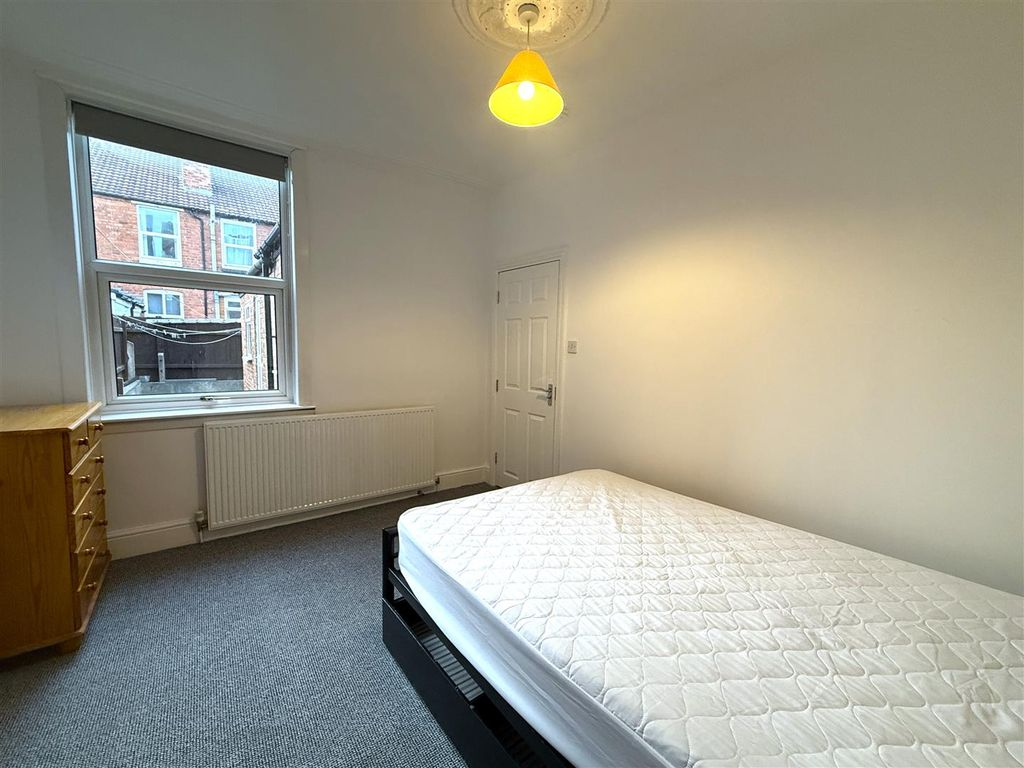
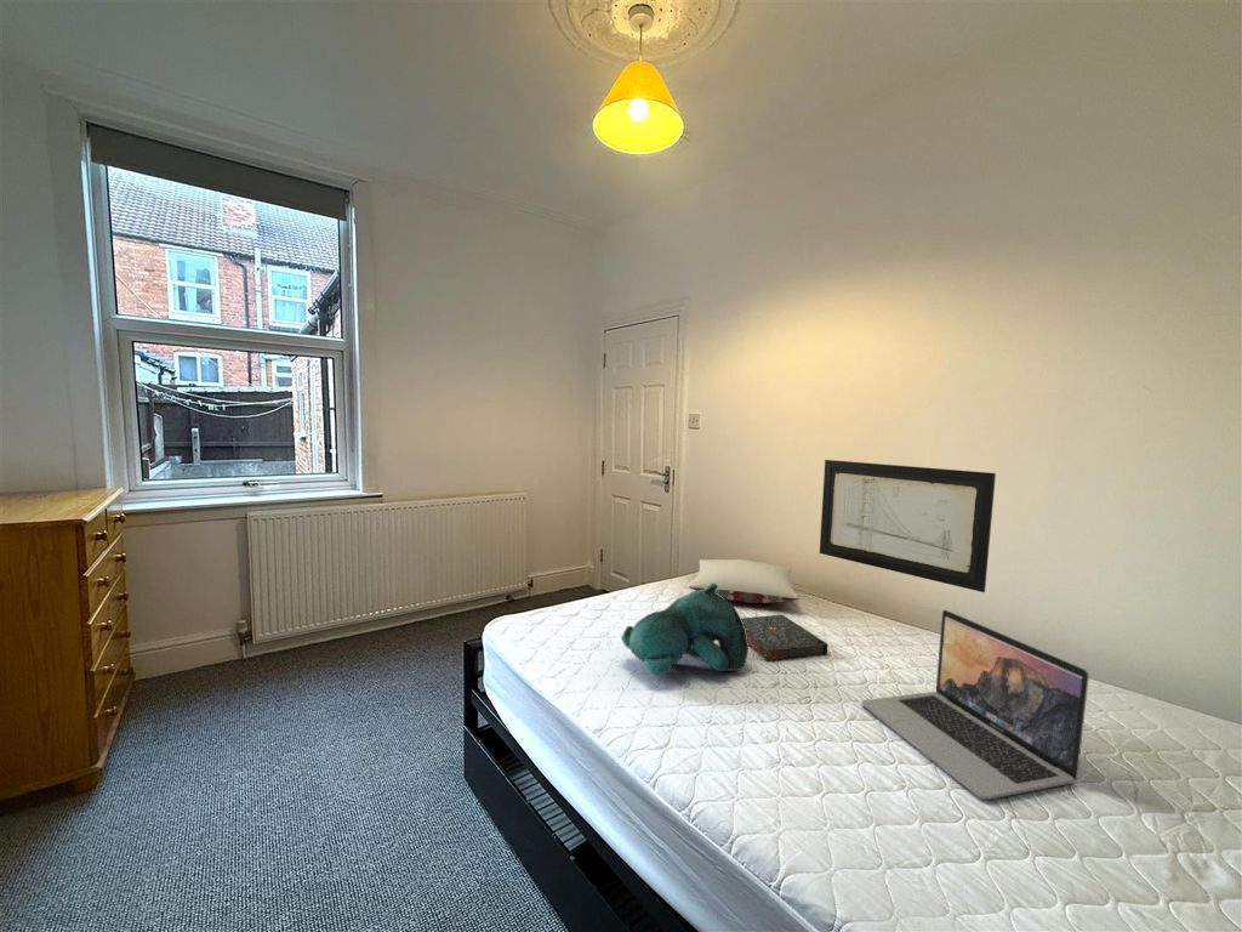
+ book (775, 635)
+ wall art (895, 518)
+ pillow (744, 576)
+ laptop (959, 689)
+ teddy bear (682, 623)
